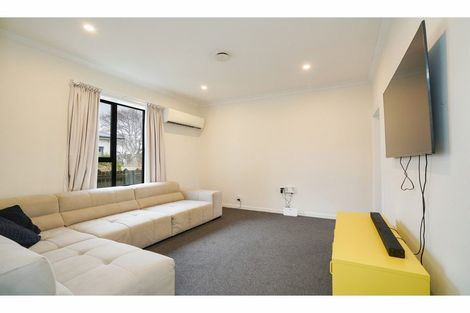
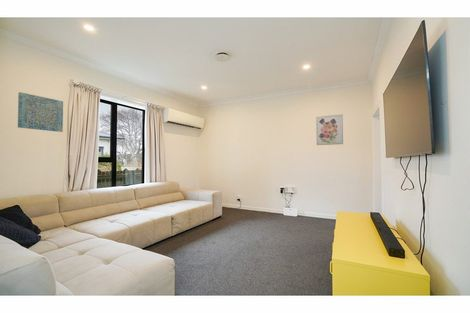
+ wall art (42, 113)
+ wall art (329, 130)
